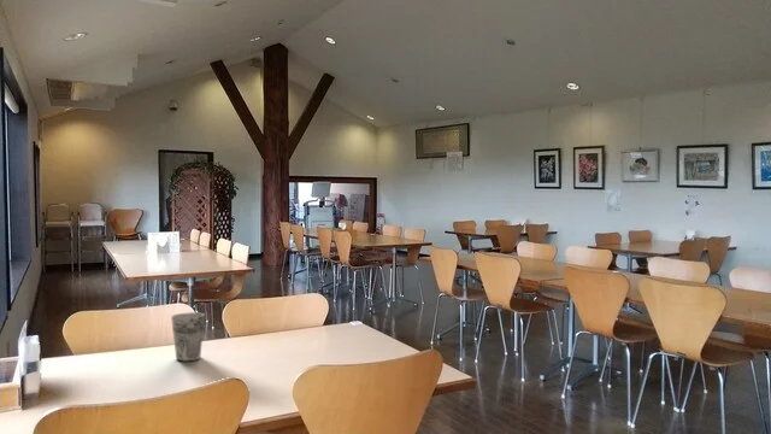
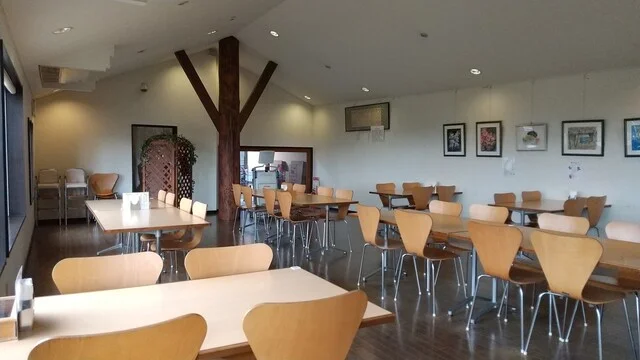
- cup (188, 336)
